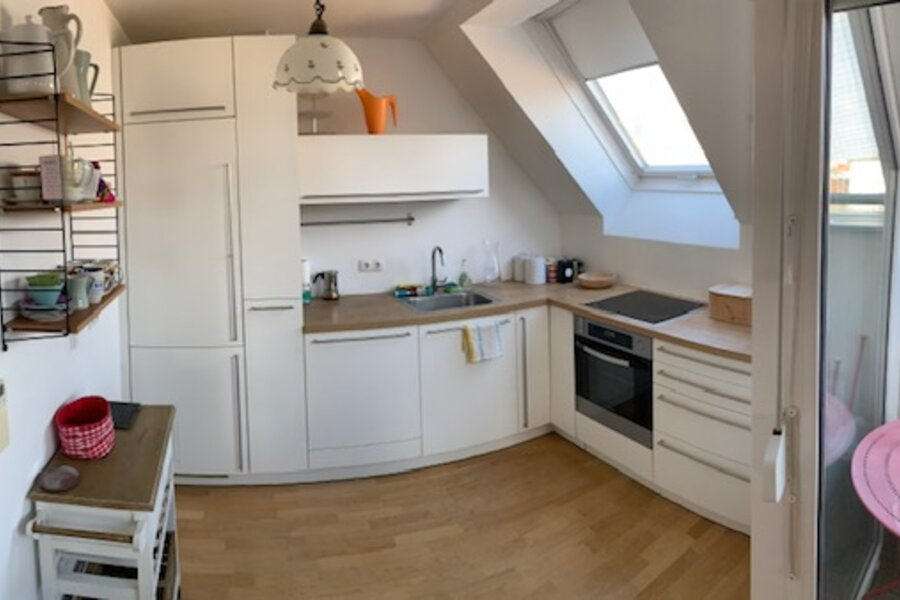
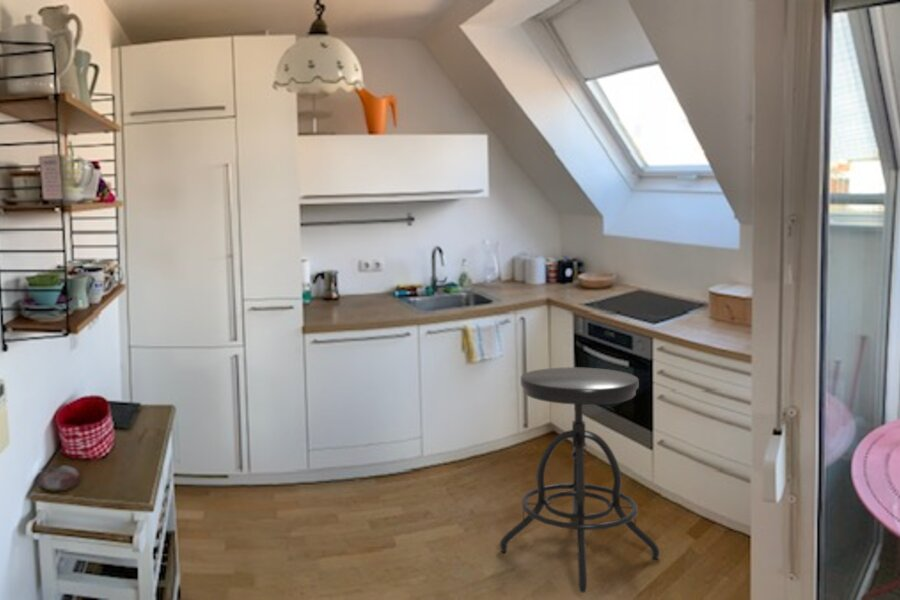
+ stool (578, 466)
